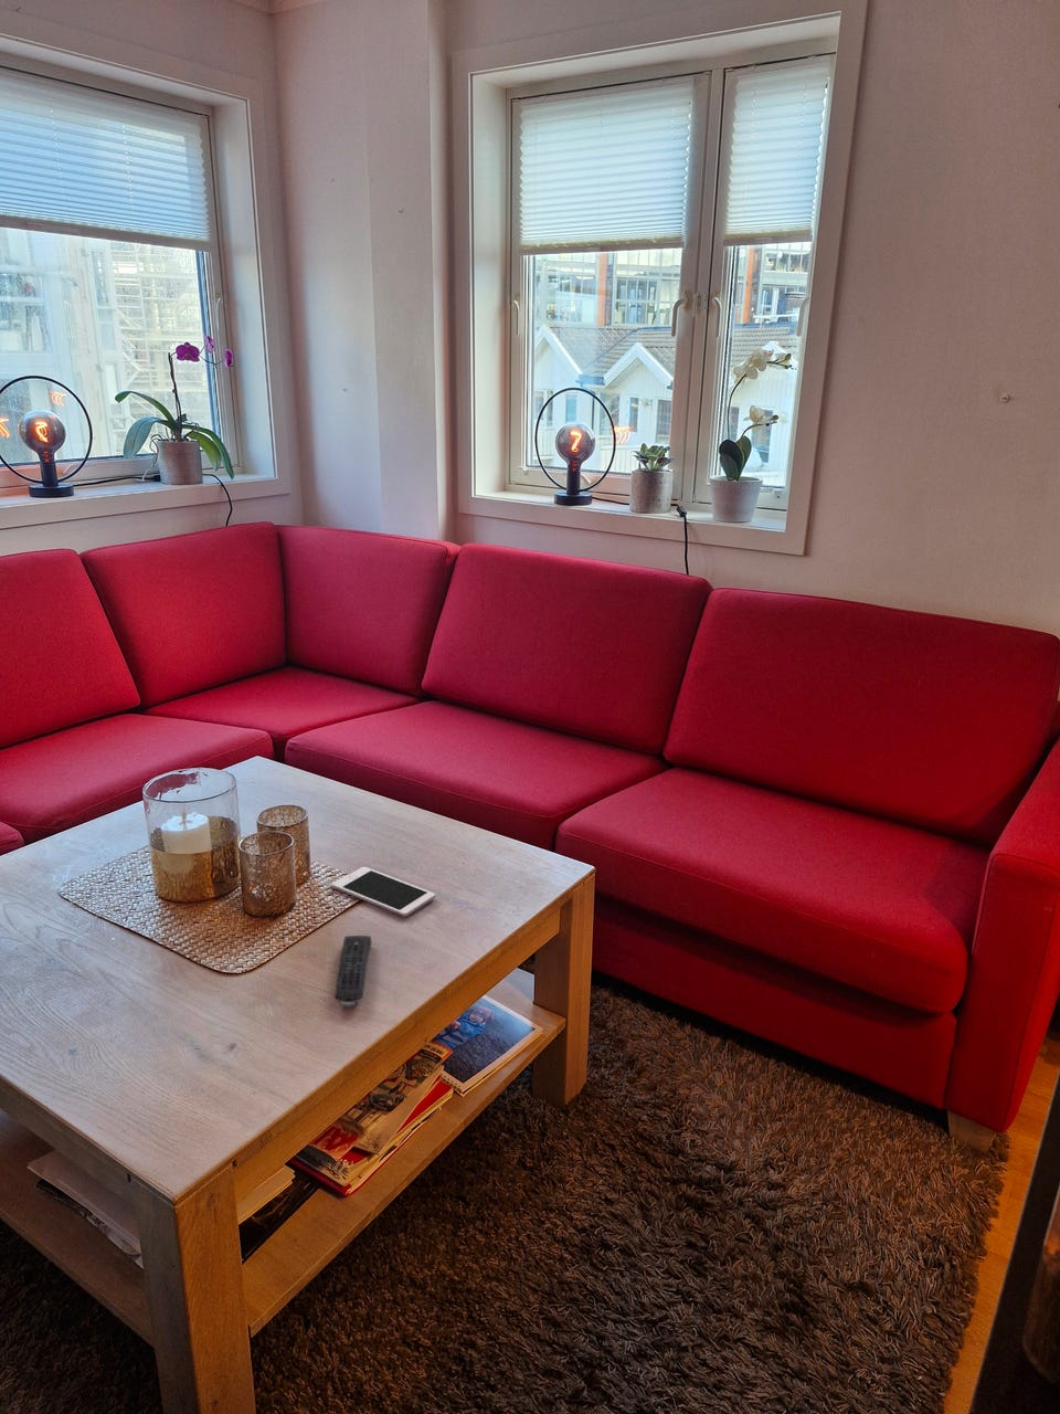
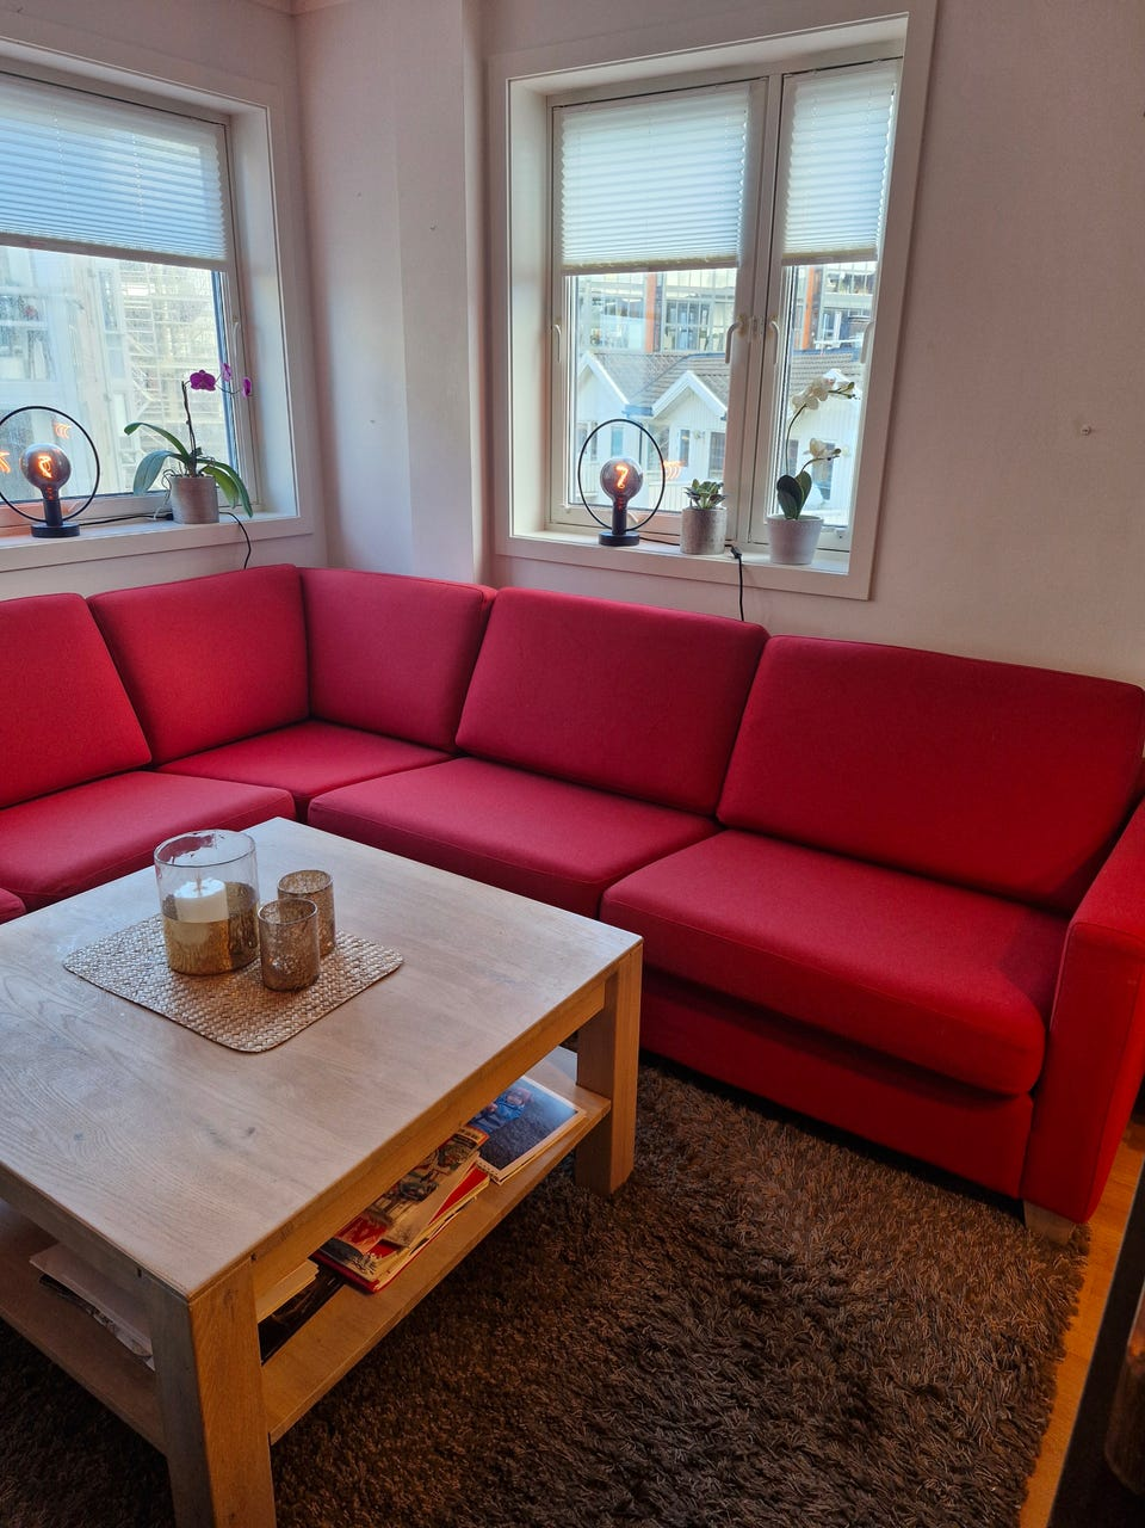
- cell phone (383, 891)
- remote control (353, 969)
